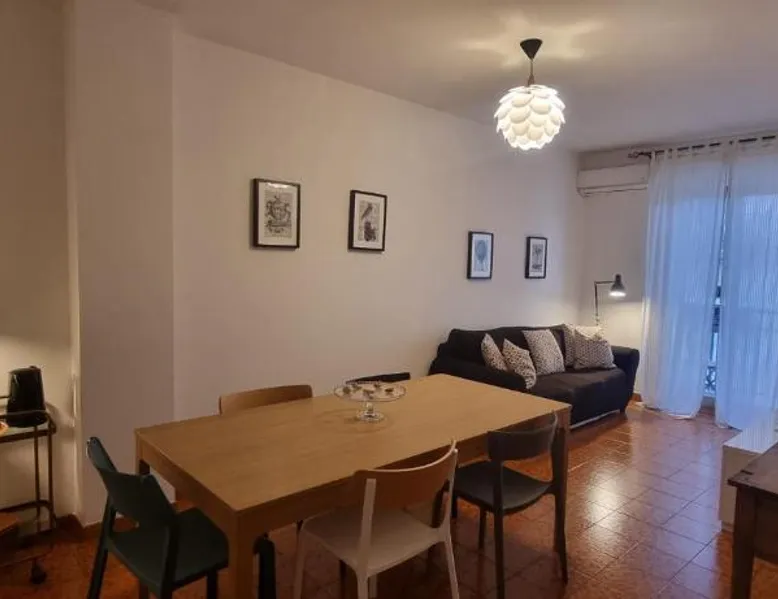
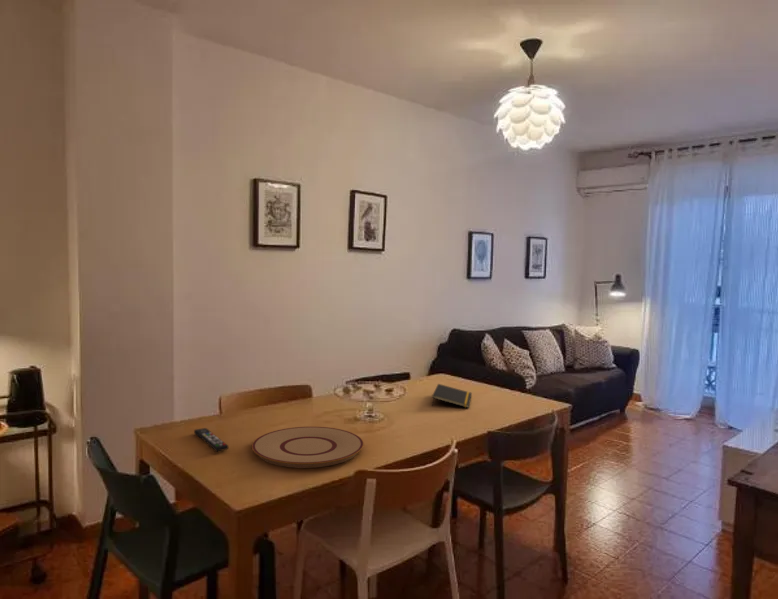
+ remote control (210, 439)
+ notepad (452, 395)
+ plate (308, 445)
